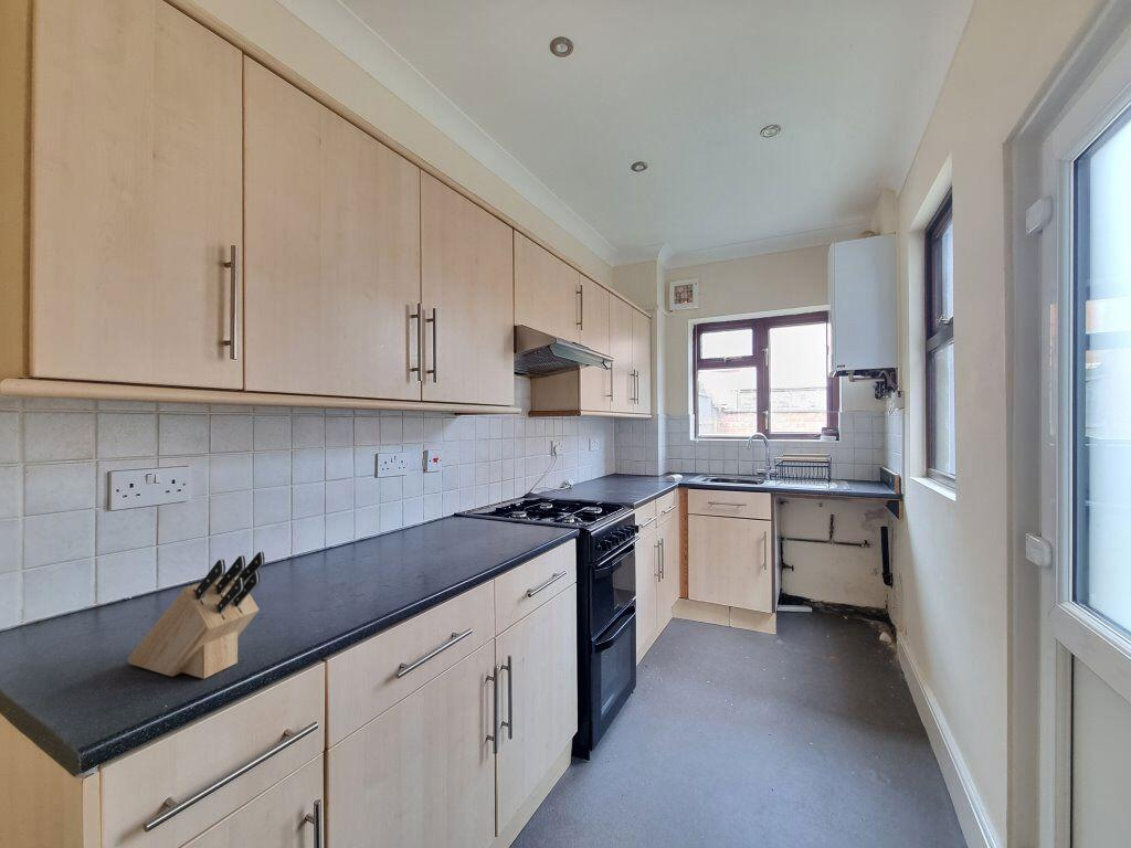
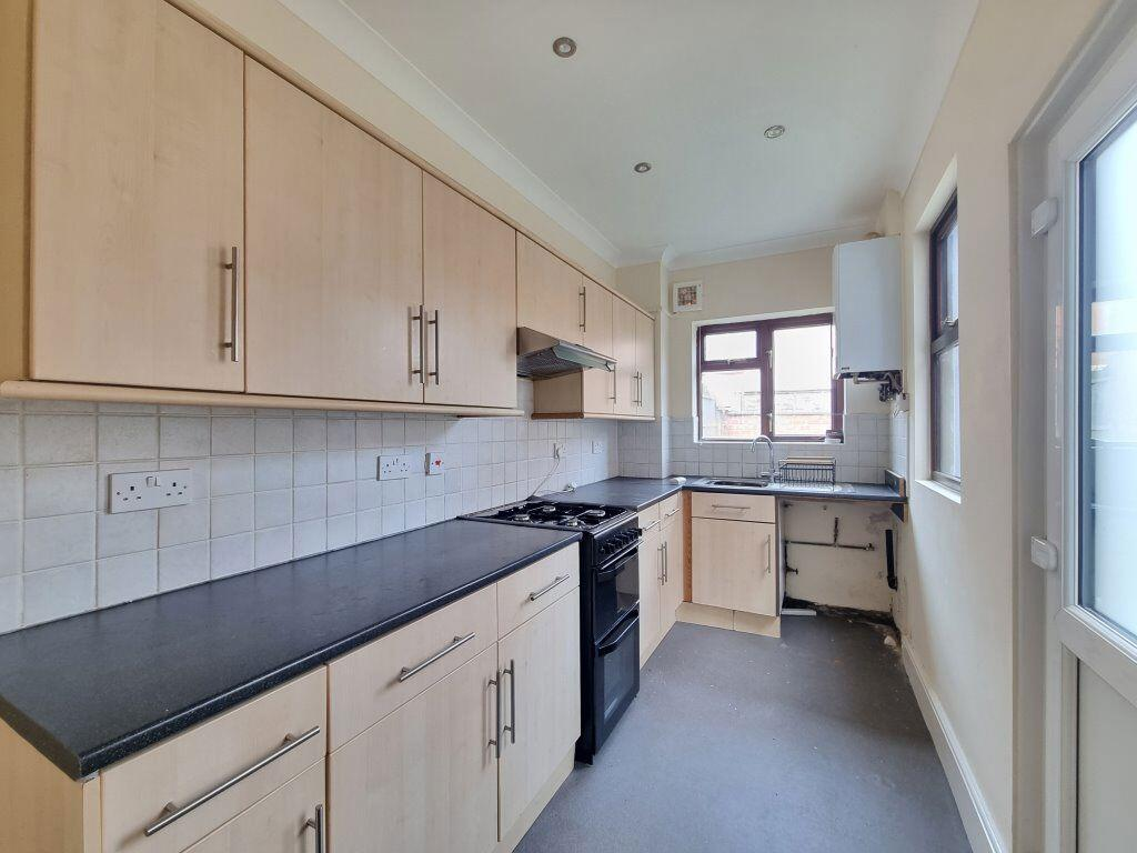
- knife block (200, 606)
